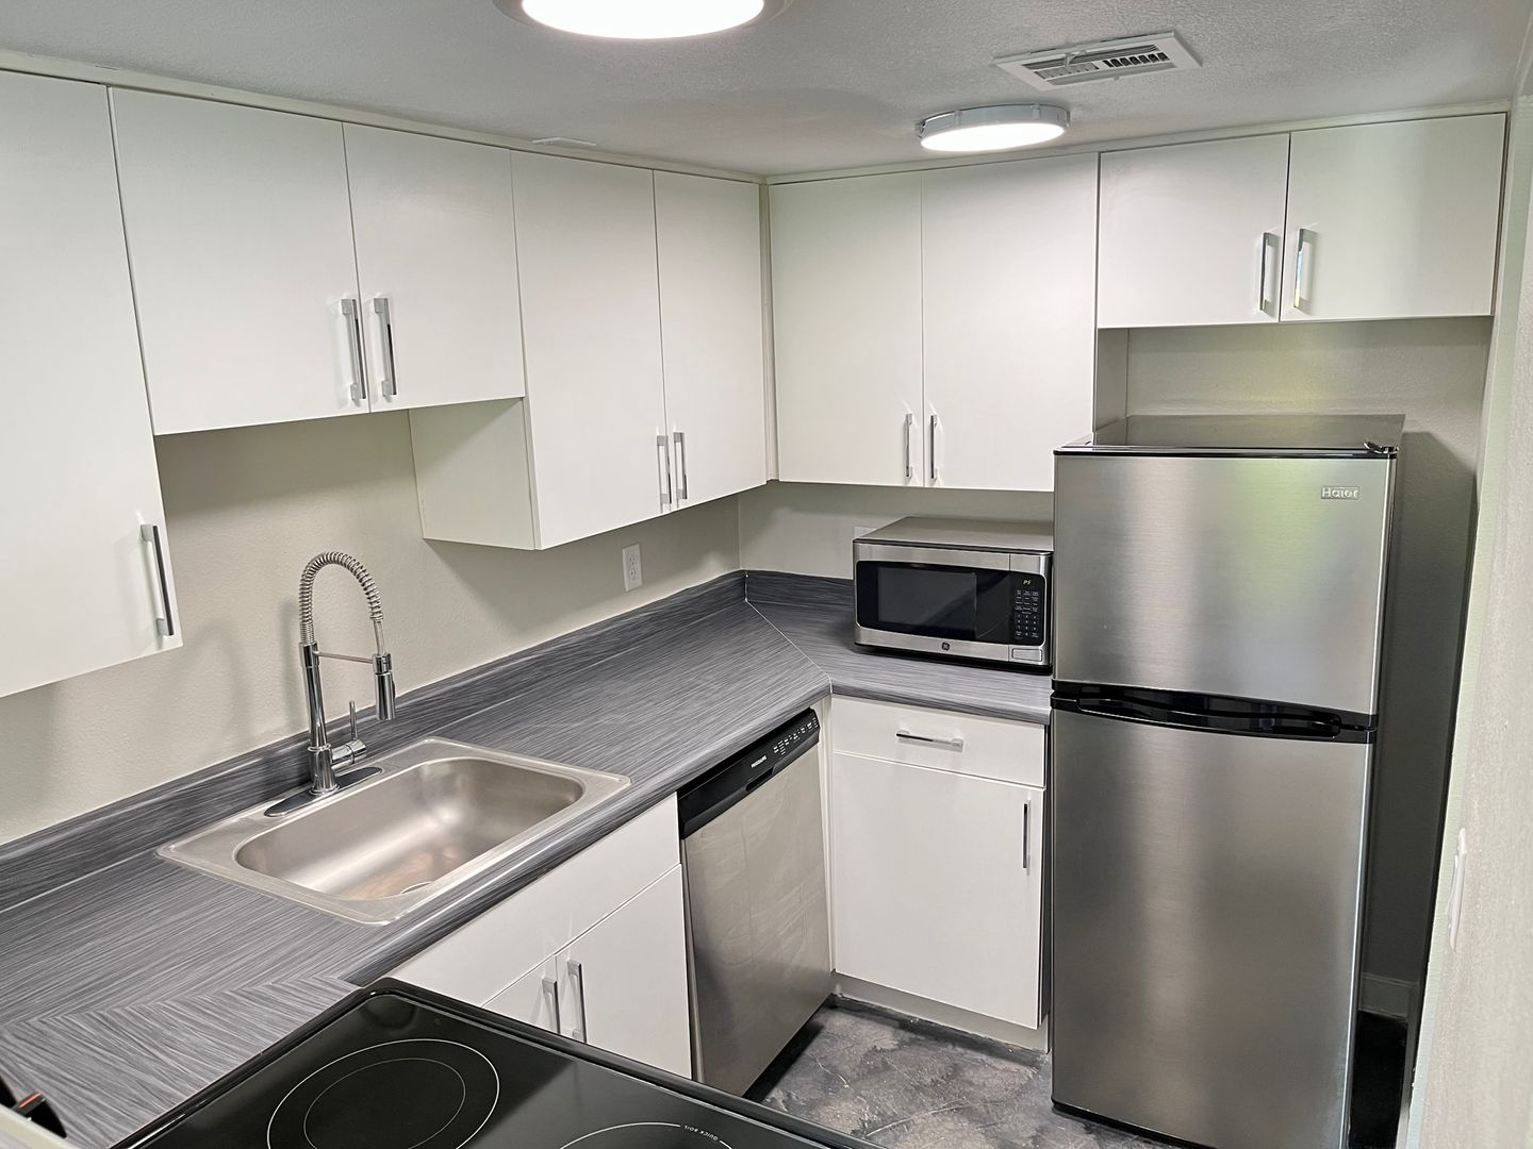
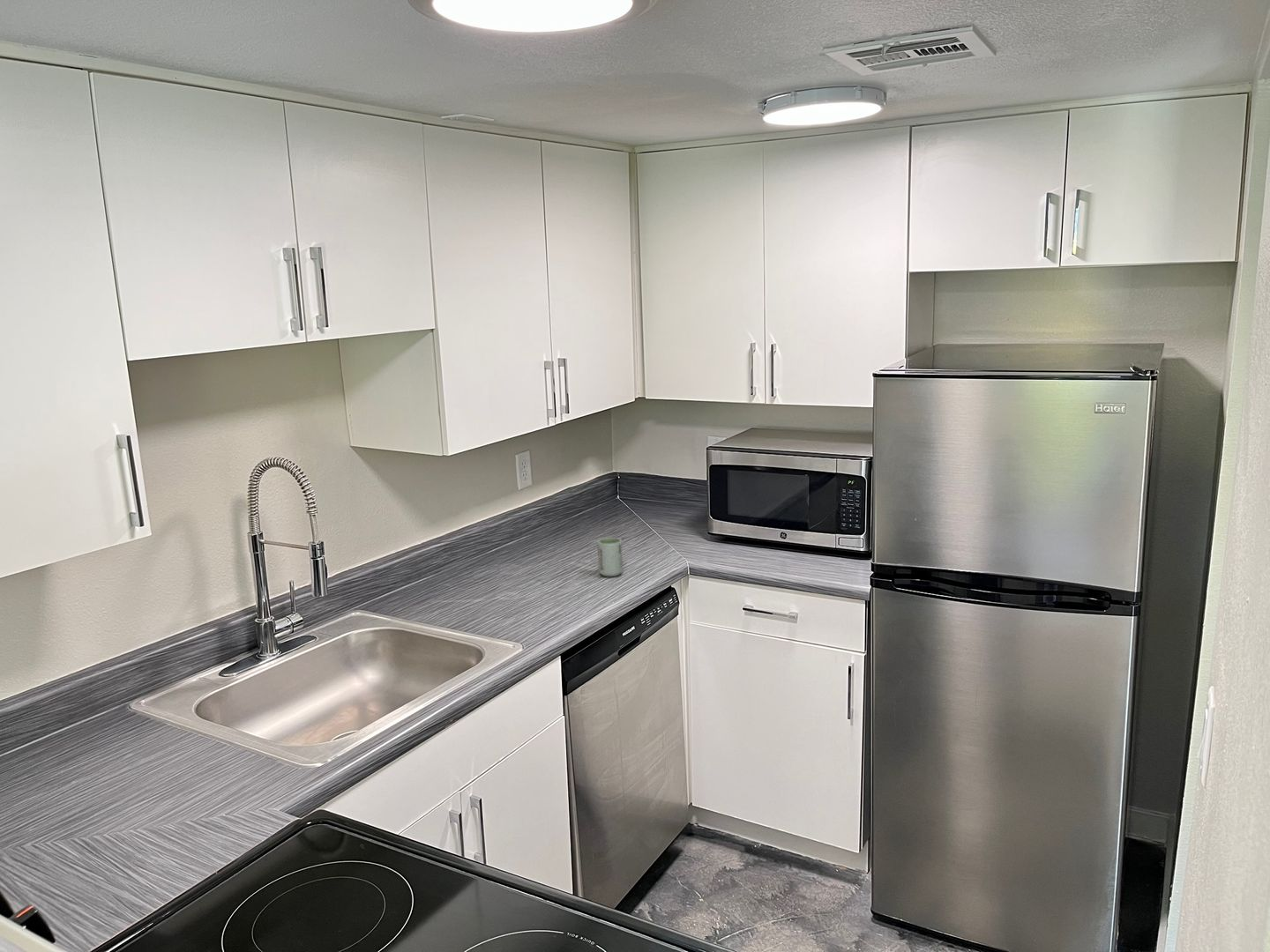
+ cup (609, 557)
